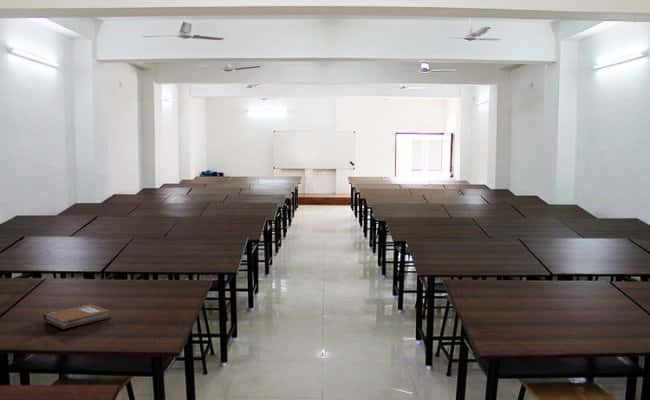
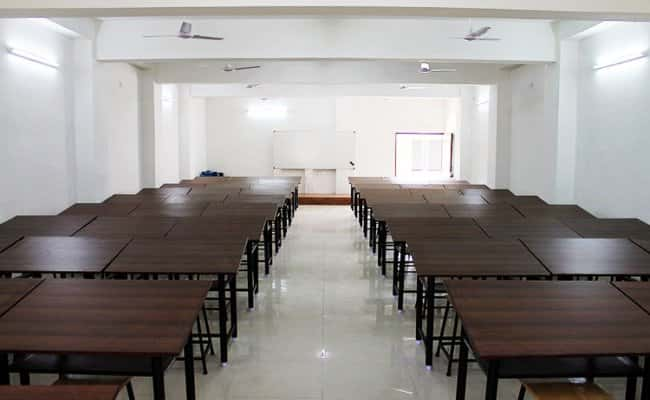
- notebook (78, 315)
